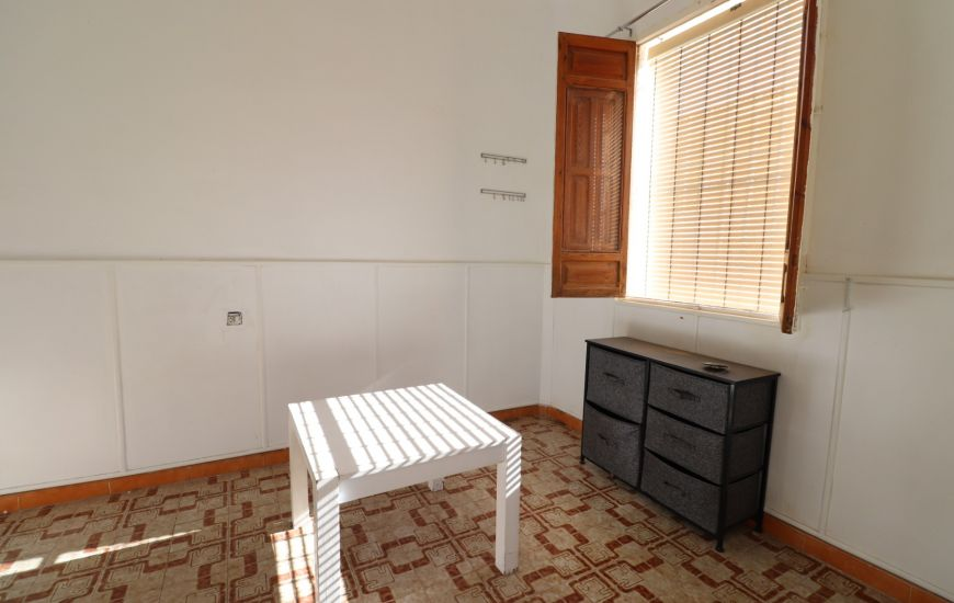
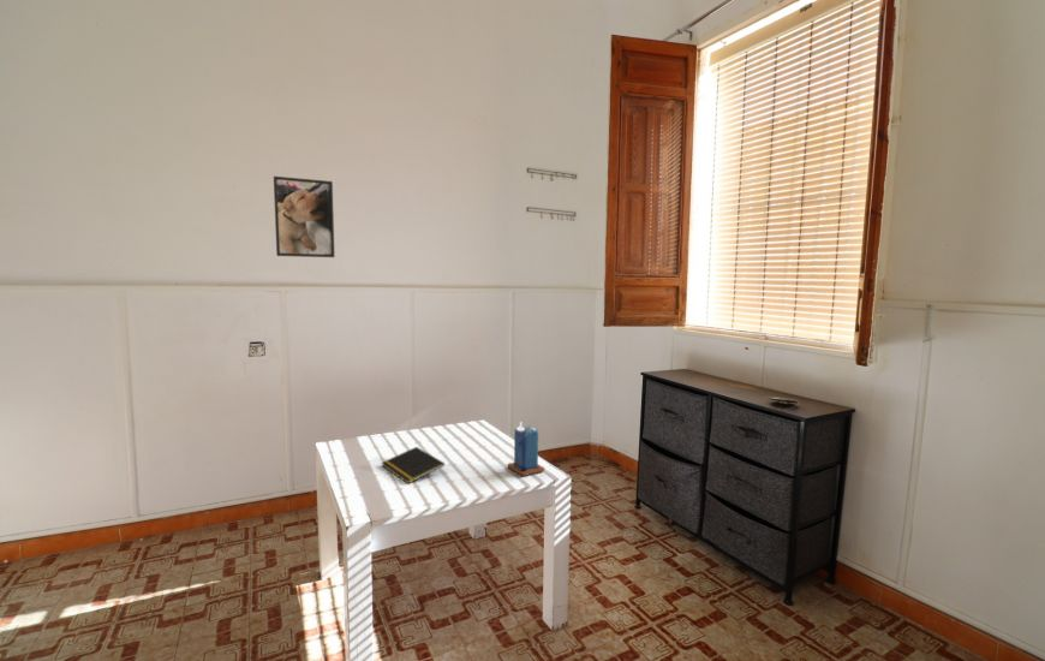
+ candle (525, 446)
+ notepad (412, 464)
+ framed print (304, 218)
